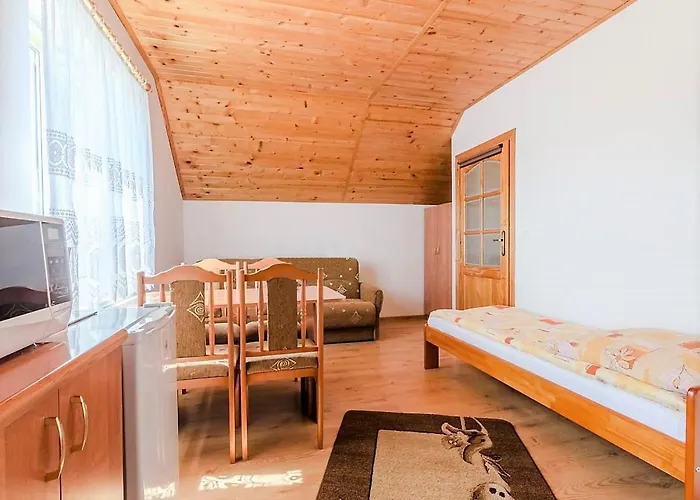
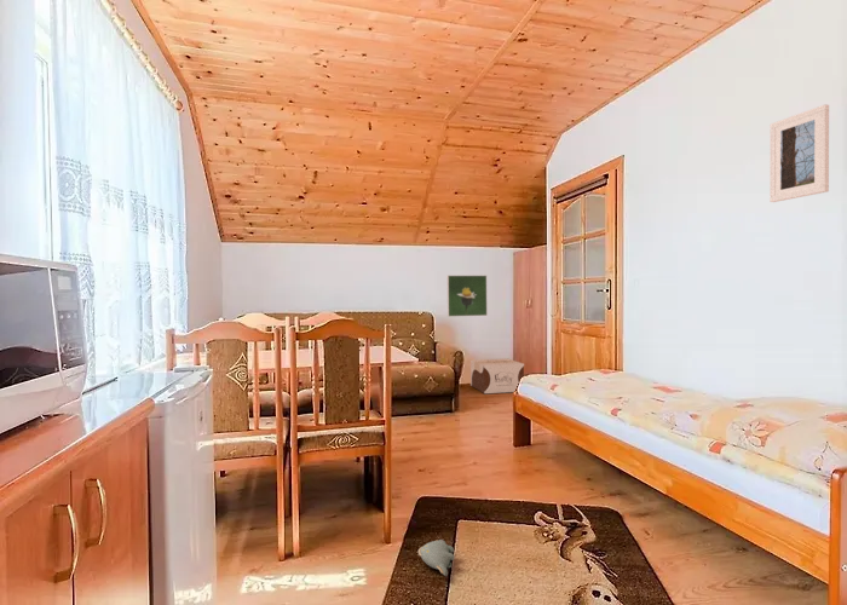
+ plush toy (436, 554)
+ cardboard box (496, 375)
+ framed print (467, 295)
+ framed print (797, 156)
